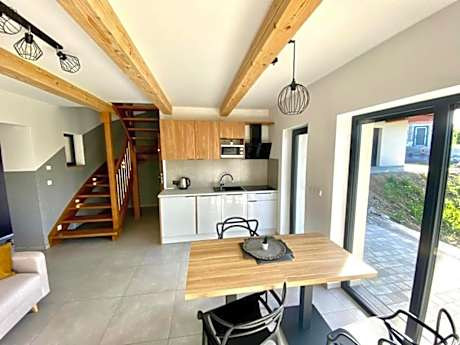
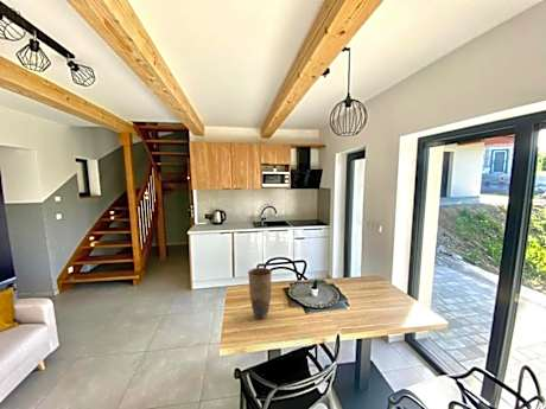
+ vase (260, 293)
